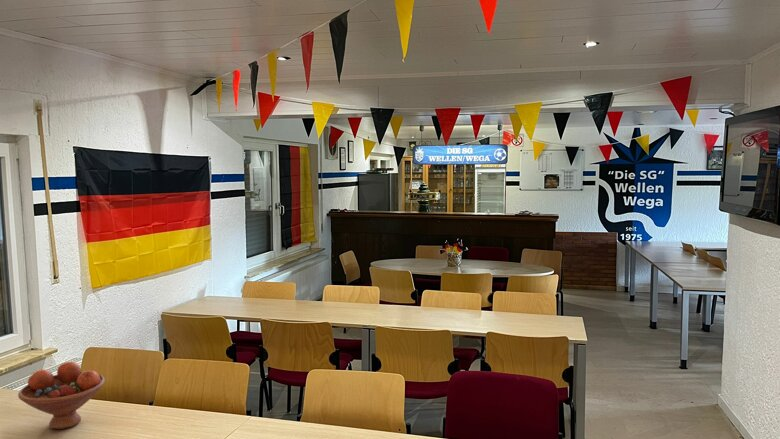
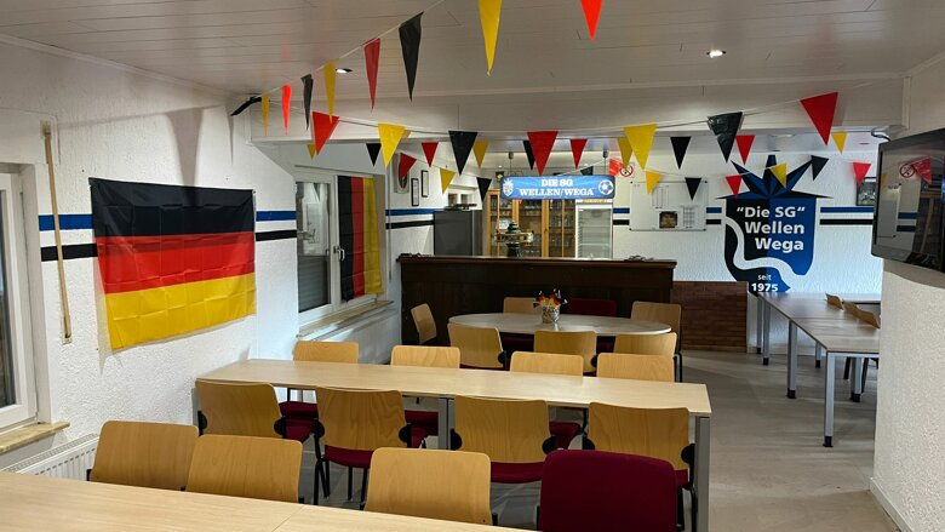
- fruit bowl (63, 397)
